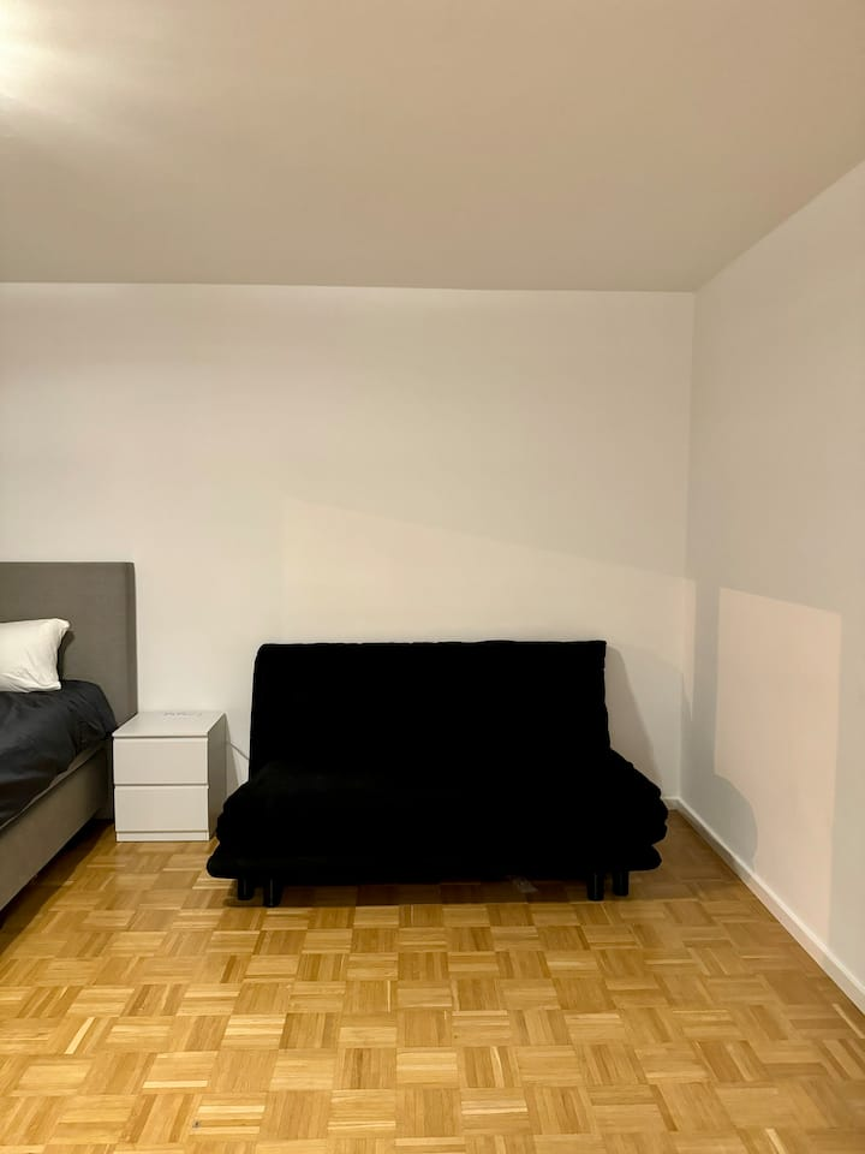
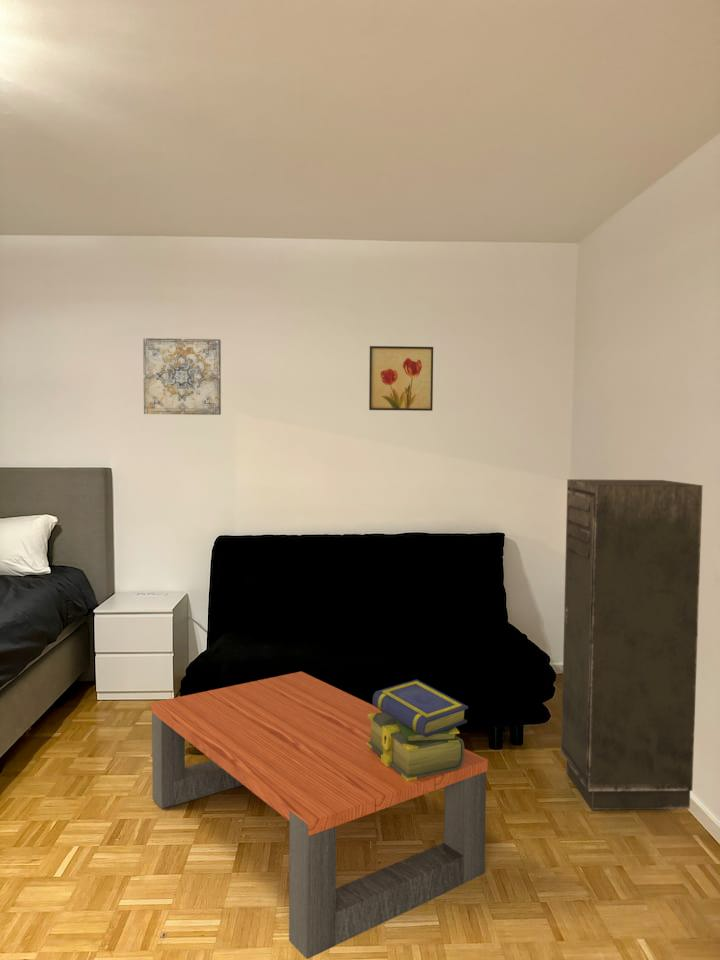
+ stack of books (418, 725)
+ coffee table (303, 781)
+ wall art (401, 378)
+ wall art (182, 376)
+ storage cabinet (625, 637)
